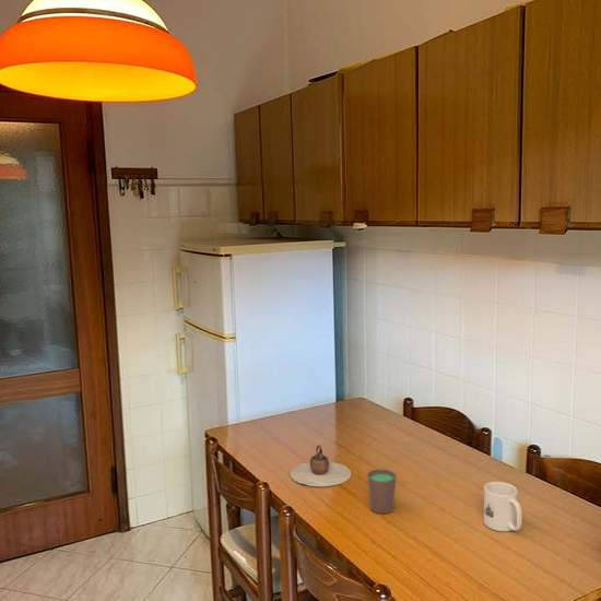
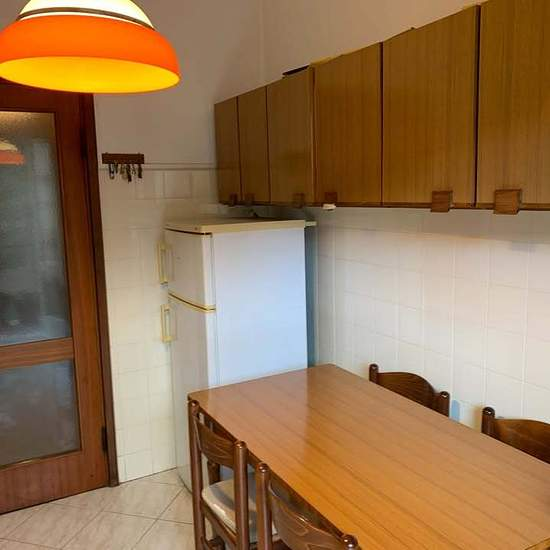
- mug (504, 508)
- teapot (320, 460)
- cup (381, 491)
